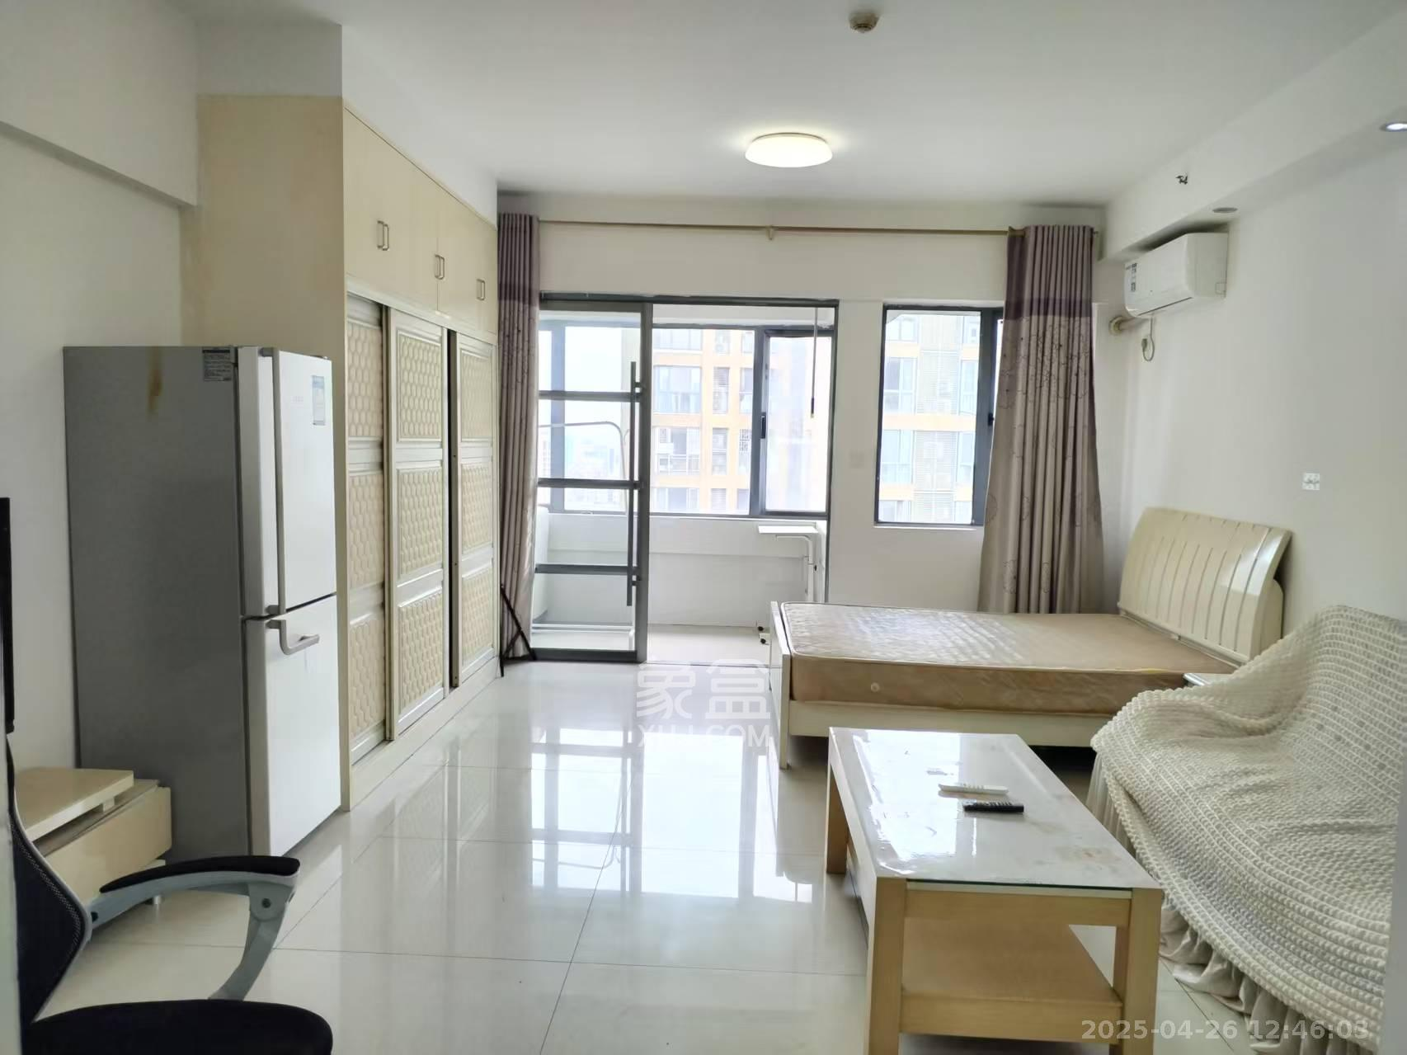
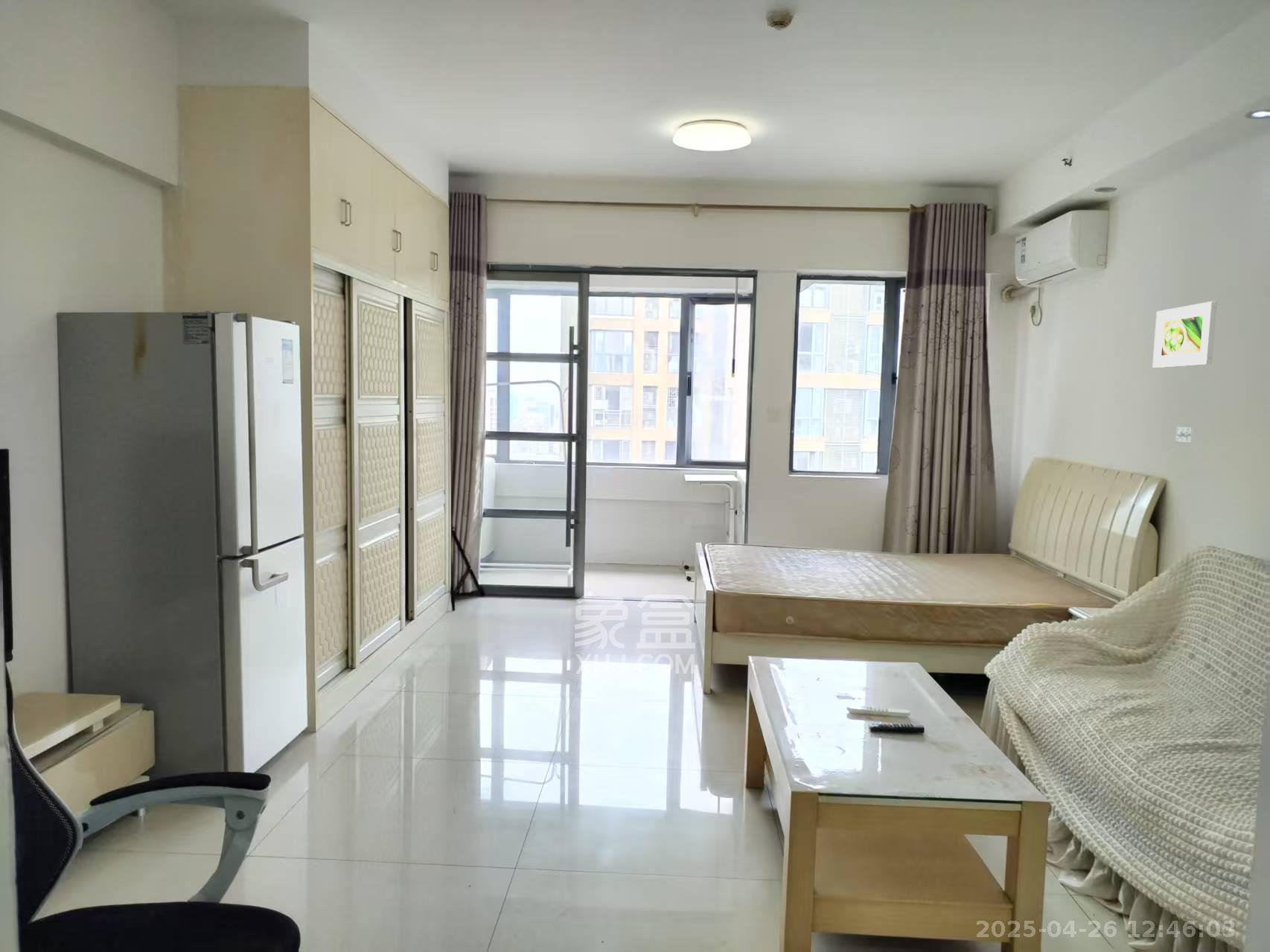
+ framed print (1182, 336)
